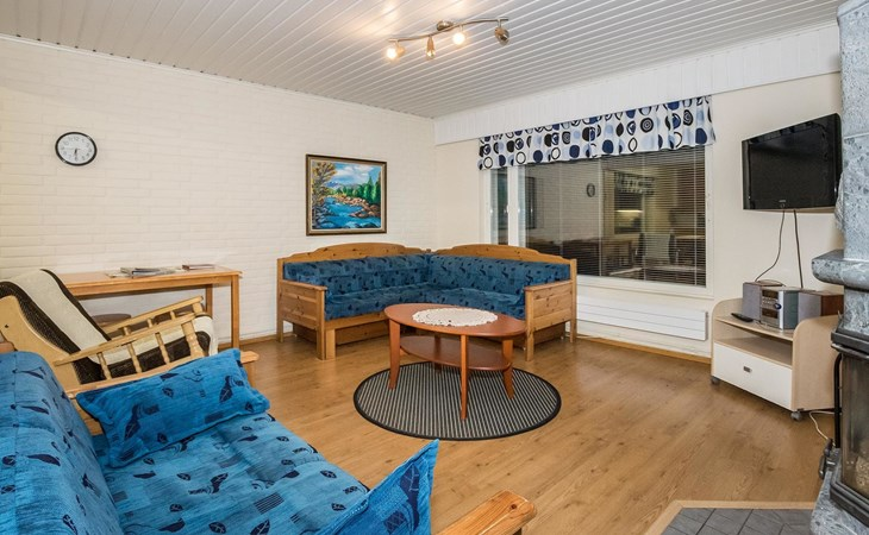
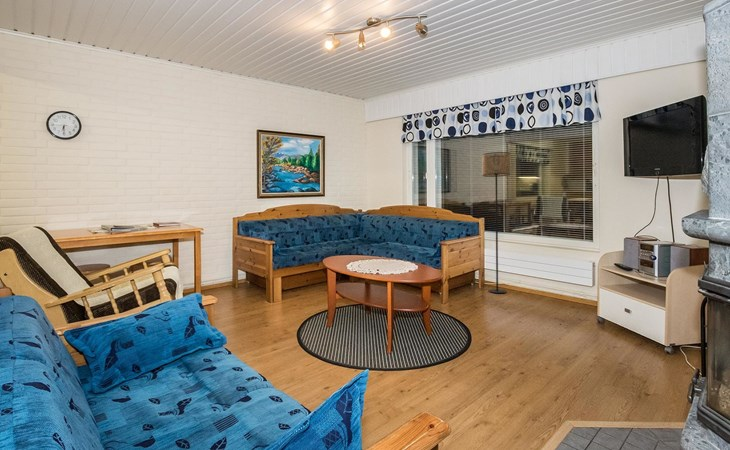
+ floor lamp (496, 222)
